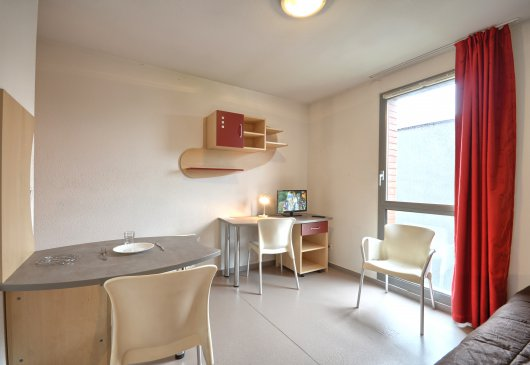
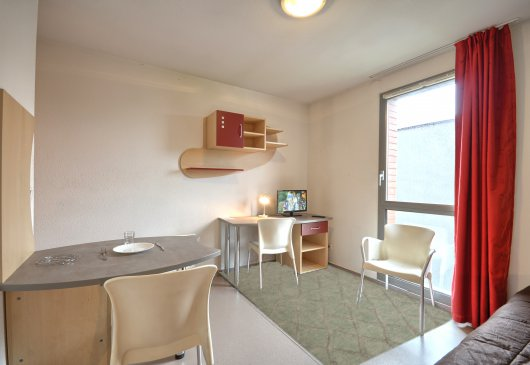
+ rug (311, 288)
